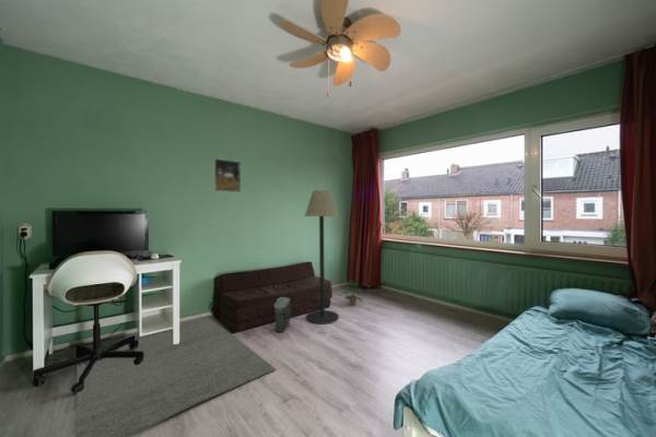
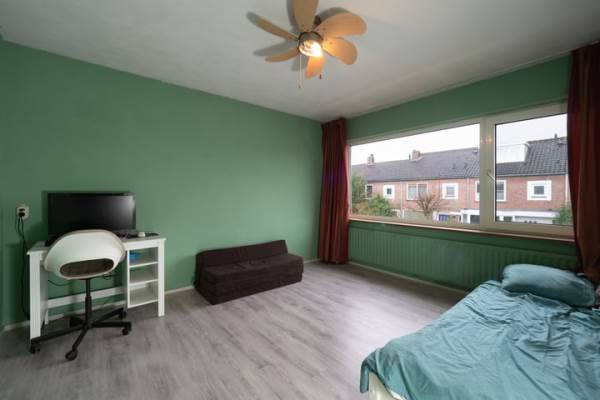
- rug (165, 353)
- potted plant (353, 292)
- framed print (227, 176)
- bag (283, 314)
- floor lamp (321, 255)
